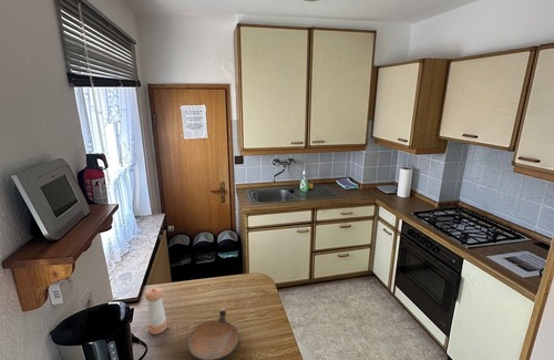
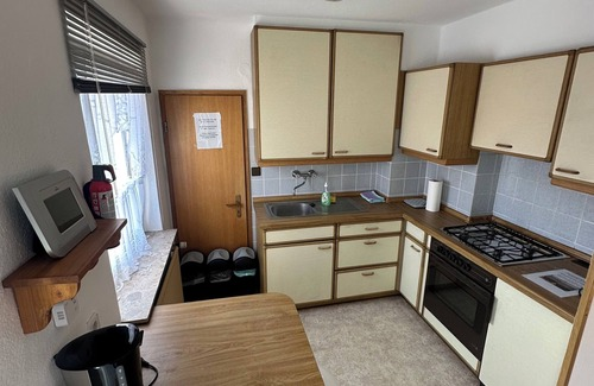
- bowl (215, 335)
- pepper shaker (155, 308)
